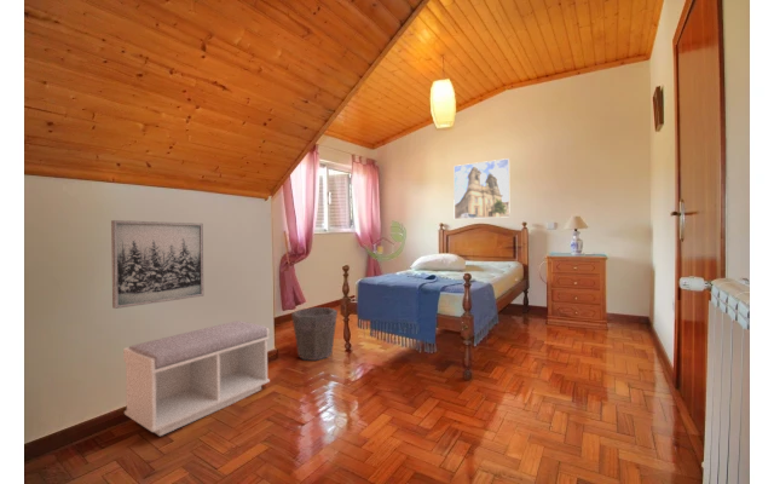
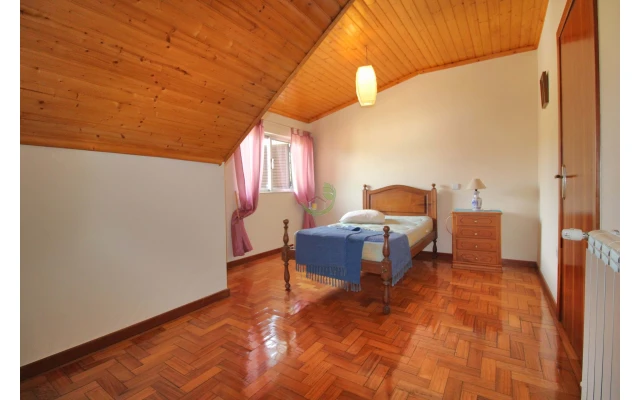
- wall art (161, 261)
- bench (203, 368)
- waste bin (314, 333)
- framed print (480, 190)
